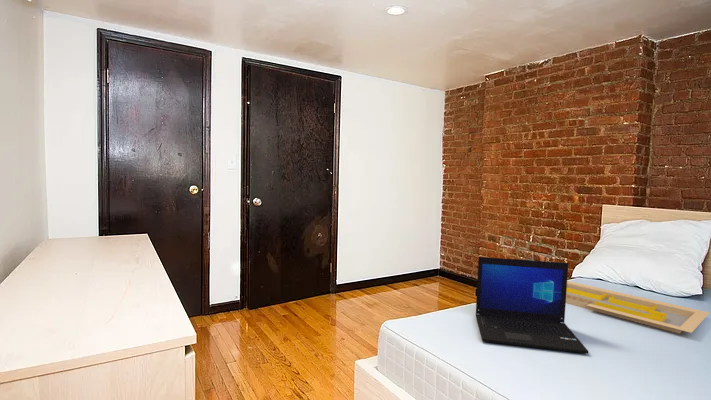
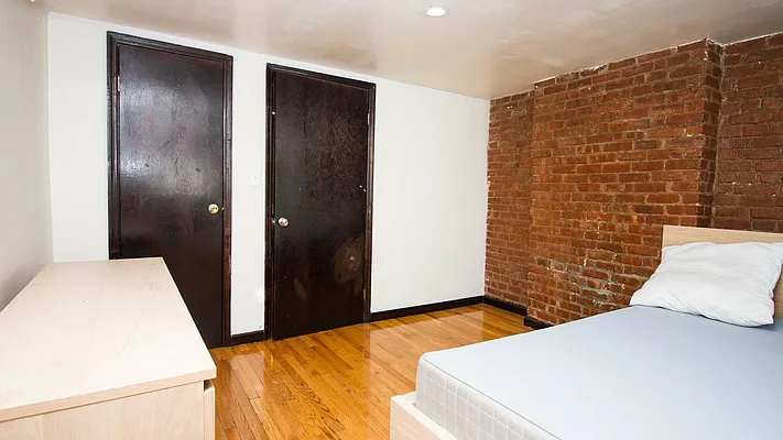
- serving tray (612, 303)
- laptop (527, 300)
